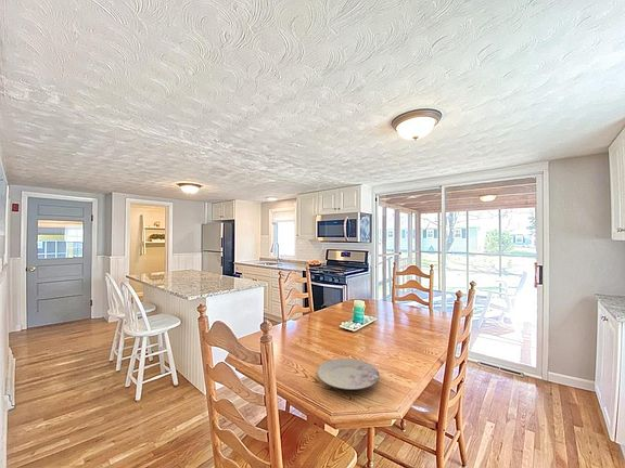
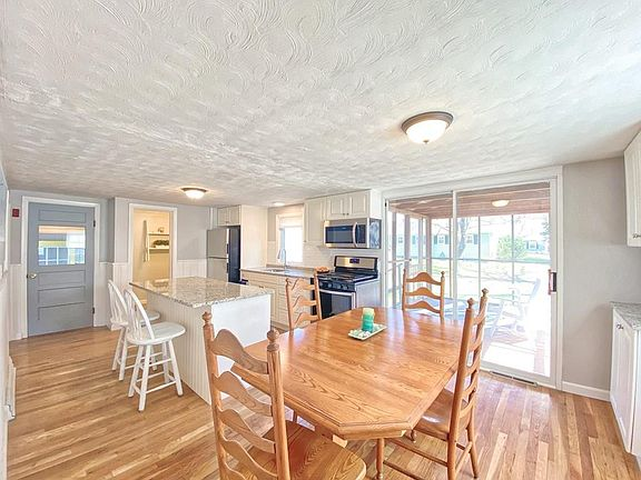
- plate (347, 375)
